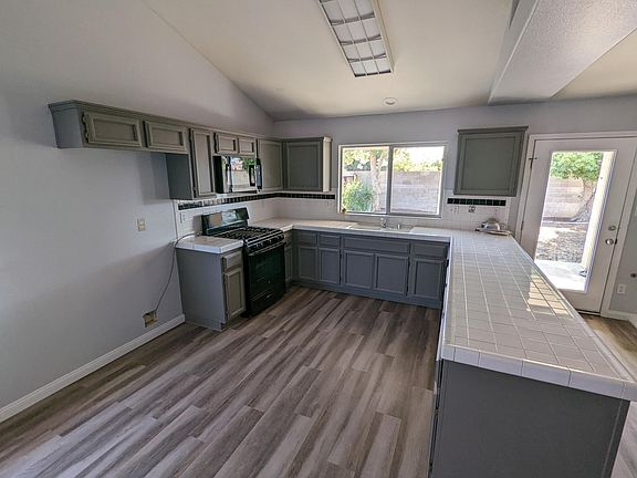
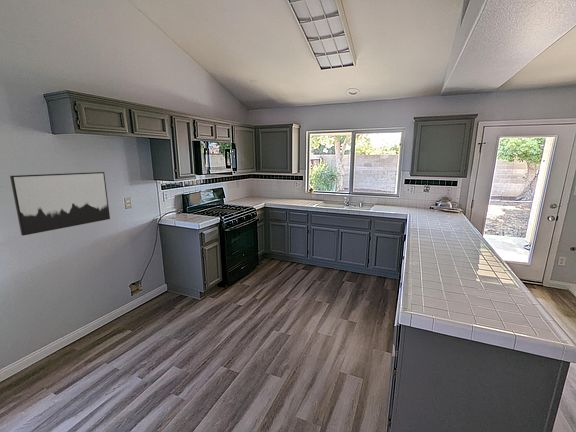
+ wall art (67, 200)
